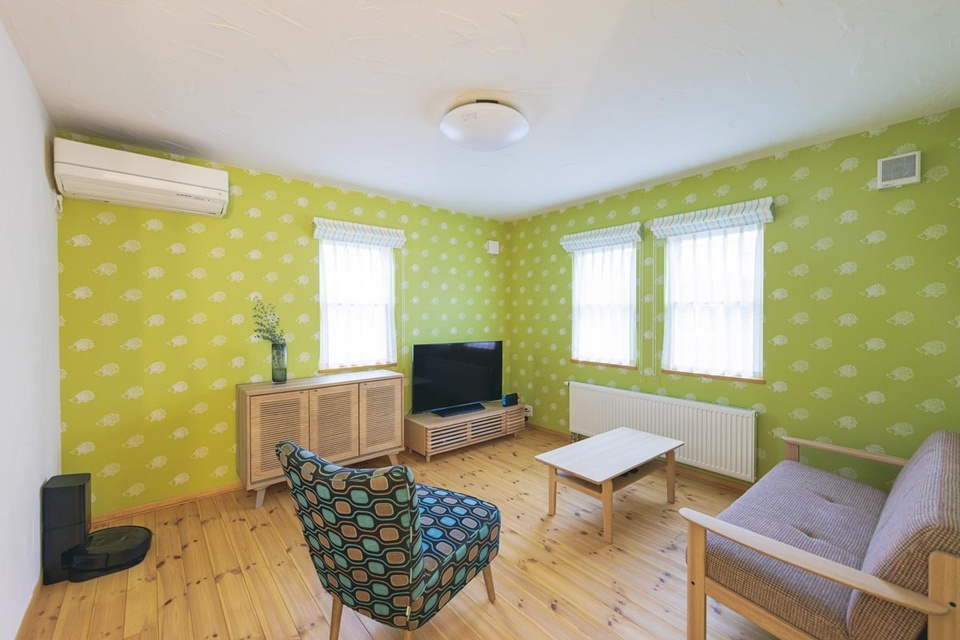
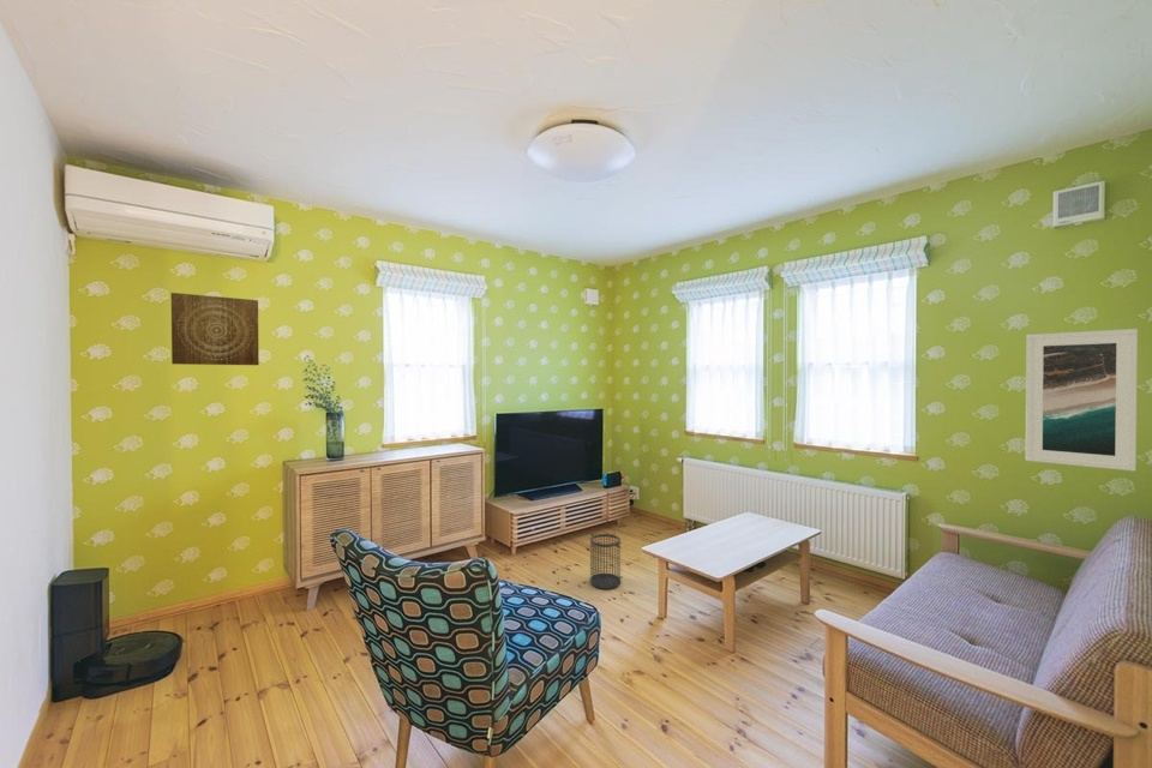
+ wastebasket (604, 560)
+ wall art (216, 330)
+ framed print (1078, 398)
